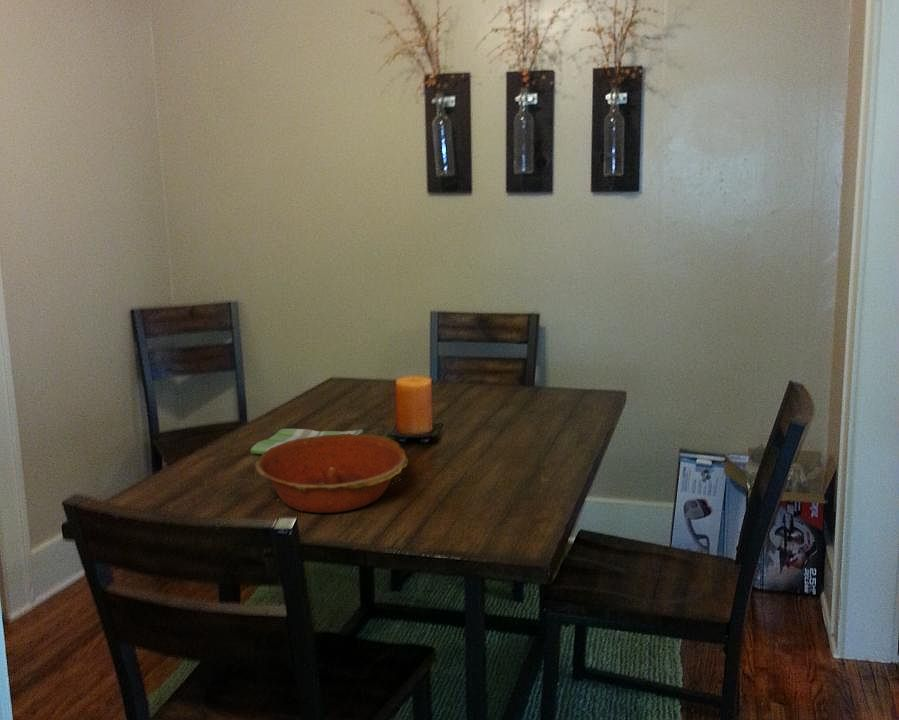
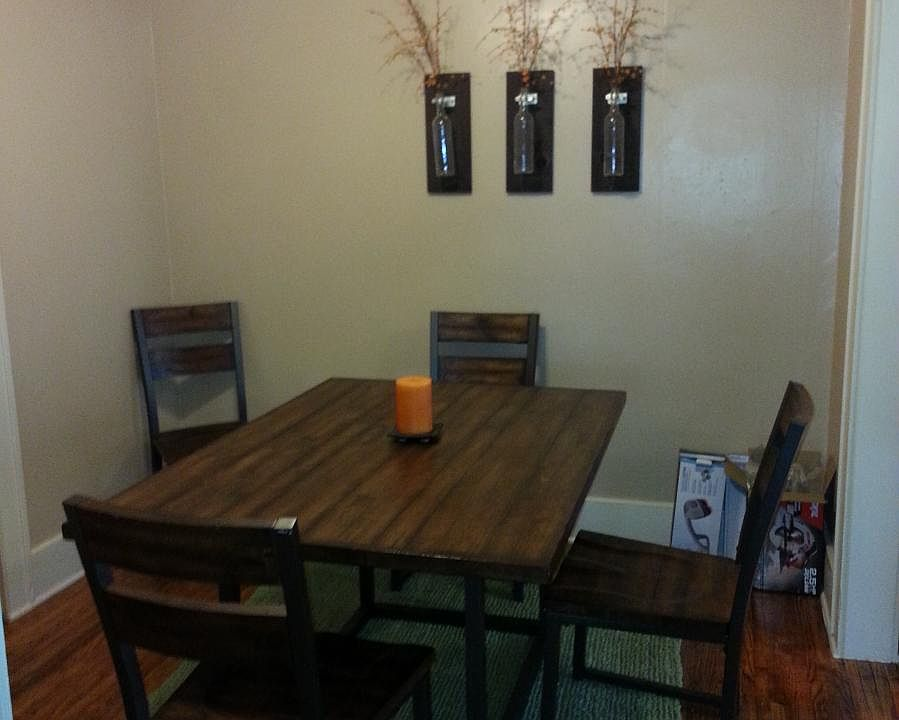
- dish towel (307, 437)
- bowl (332, 474)
